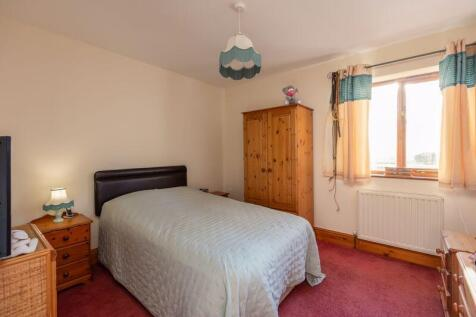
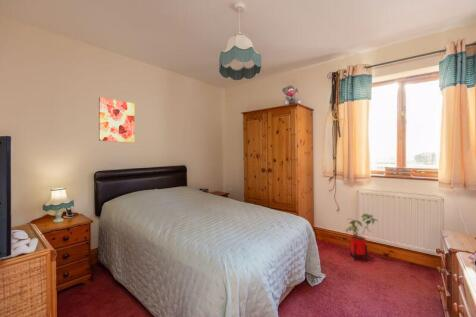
+ house plant (359, 236)
+ wall art (117, 121)
